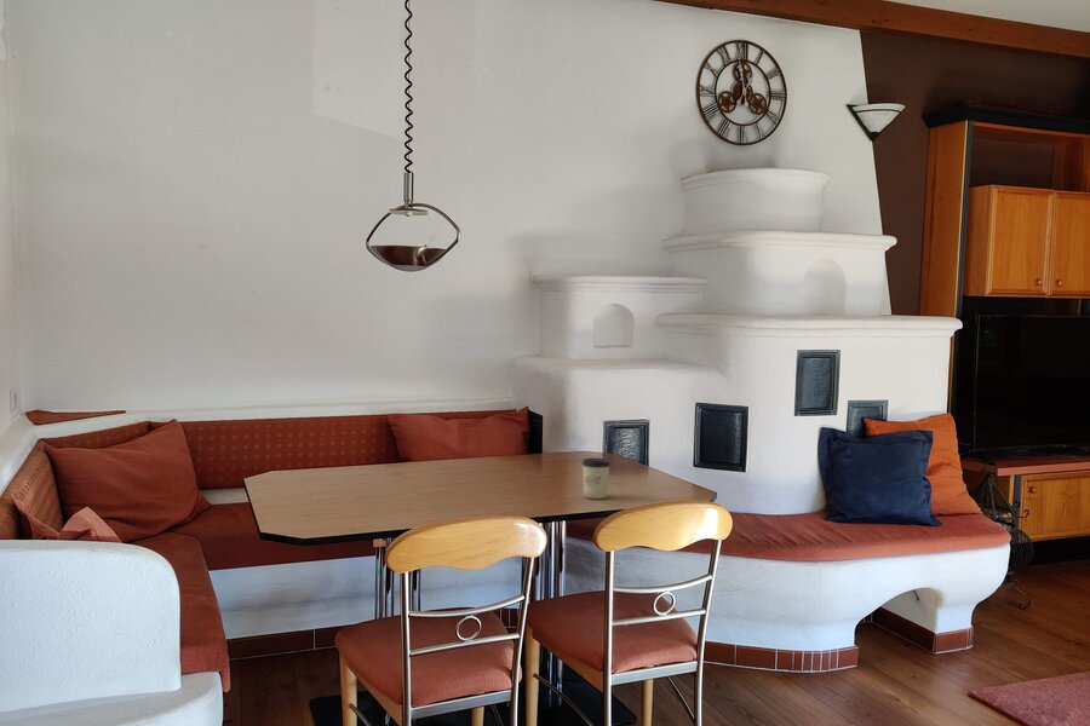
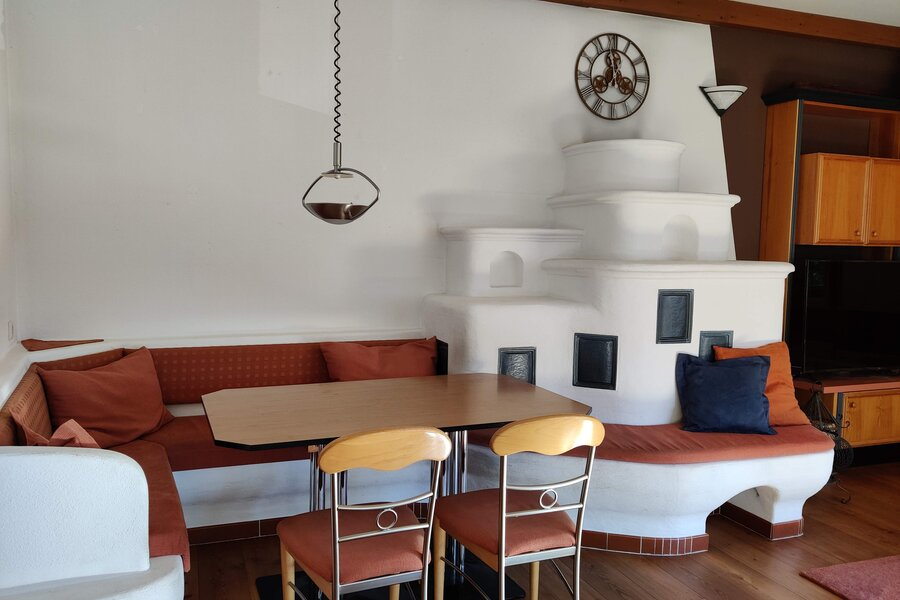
- cup (595, 478)
